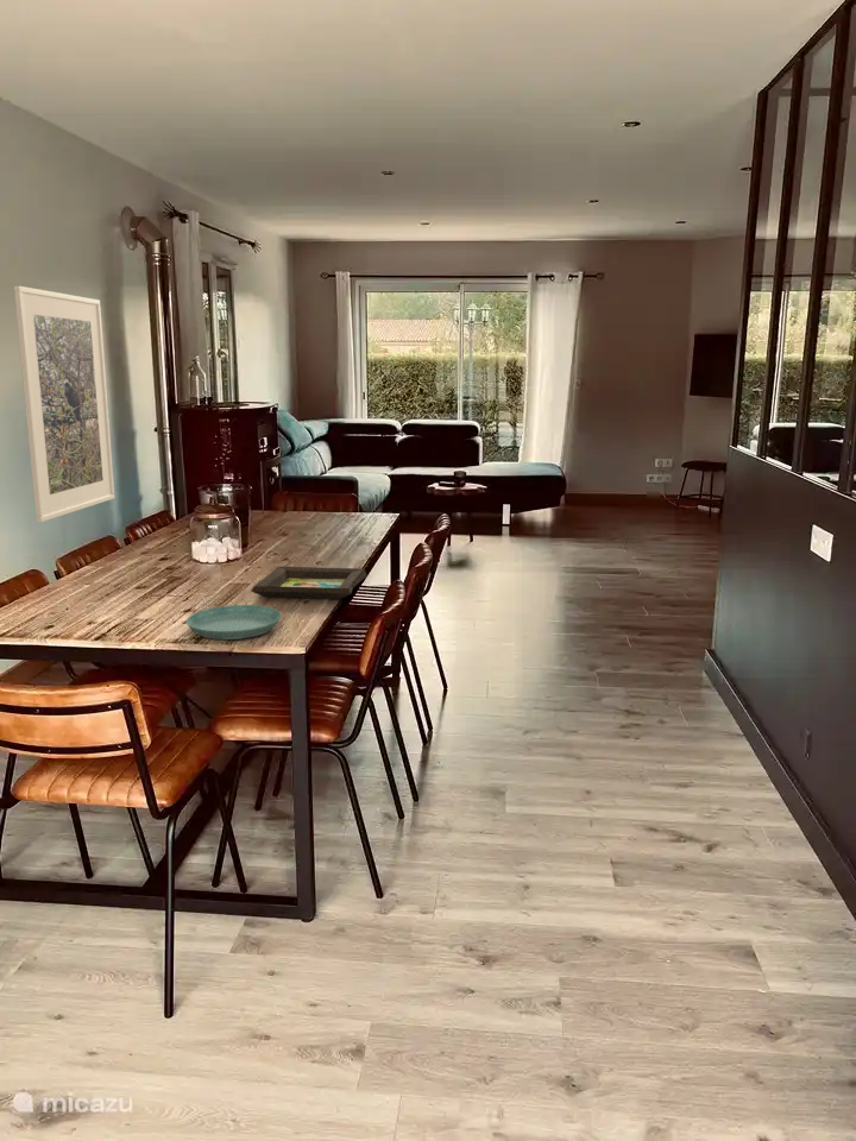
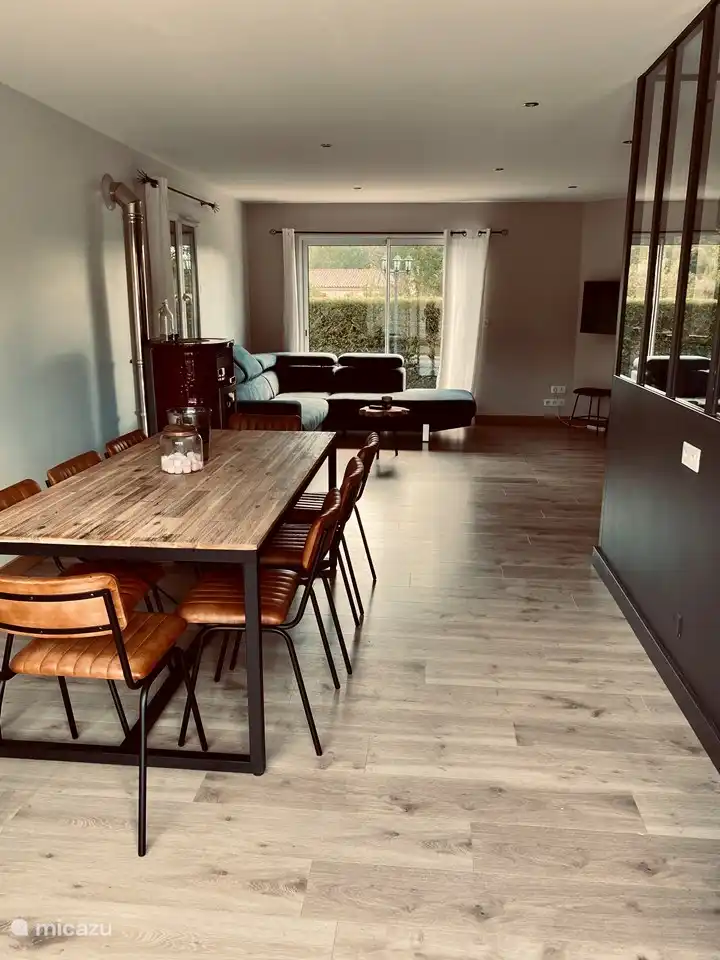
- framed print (69, 404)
- saucer (234, 623)
- picture frame (311, 582)
